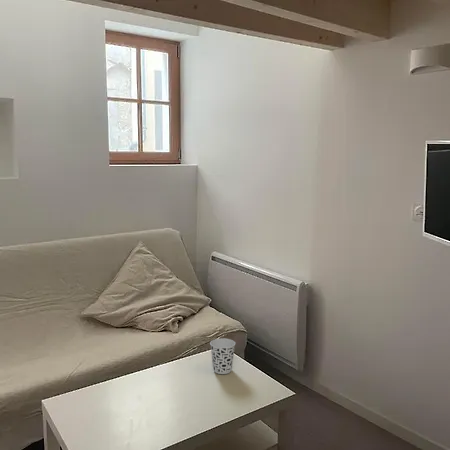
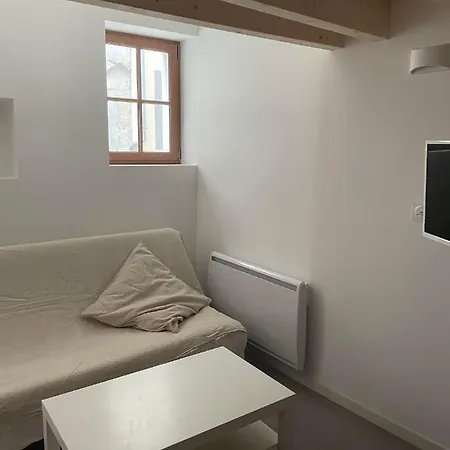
- cup (222, 356)
